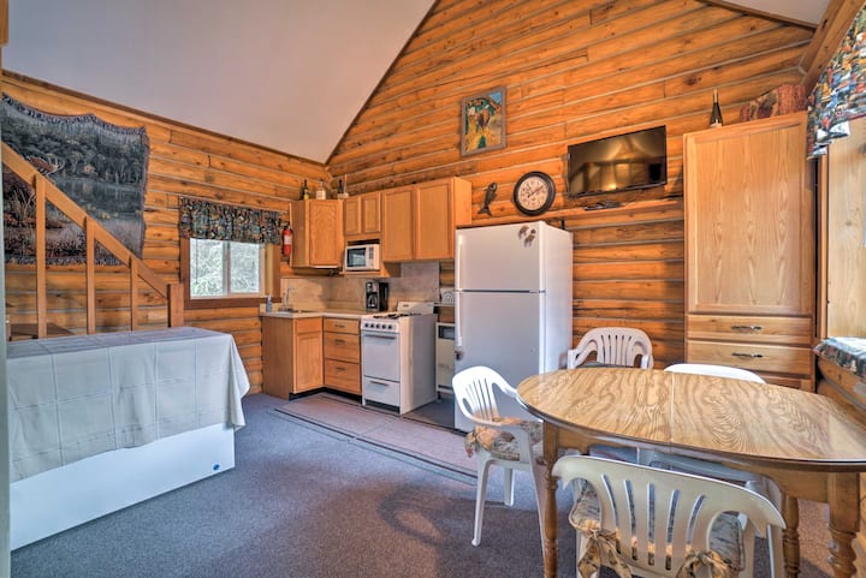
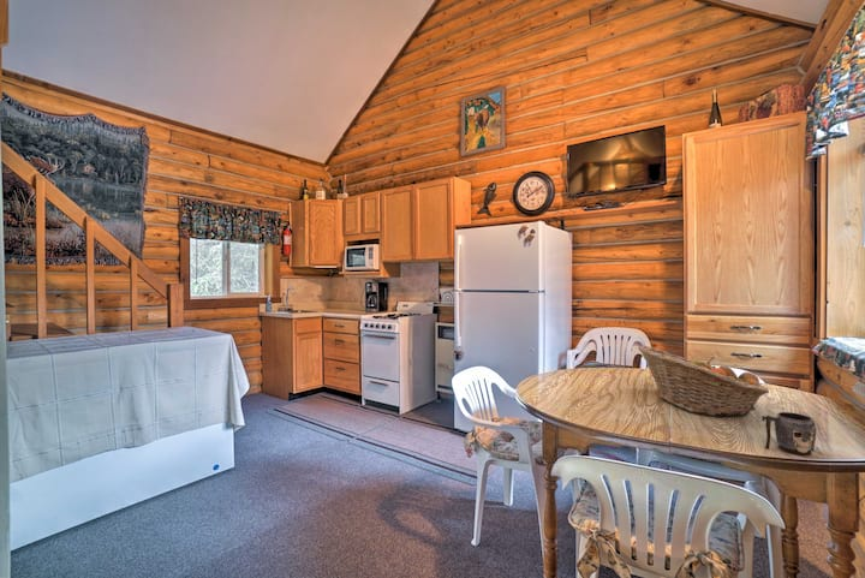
+ mug (787, 433)
+ fruit basket (696, 376)
